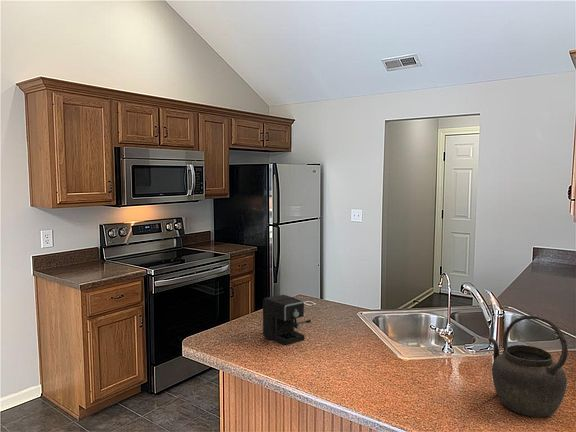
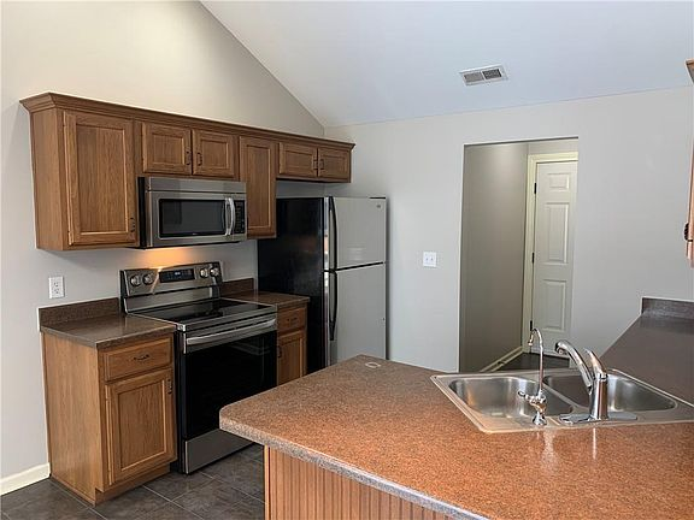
- coffee maker (298, 314)
- kettle (523, 358)
